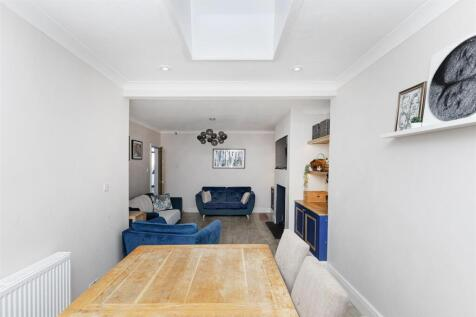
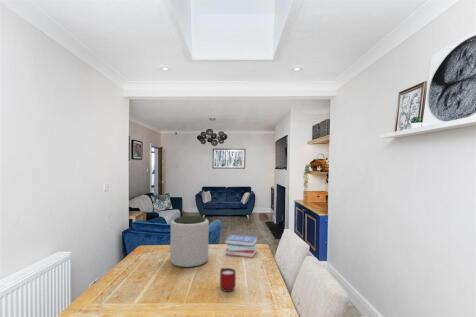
+ mug (226, 279)
+ book (241, 245)
+ plant pot (189, 240)
